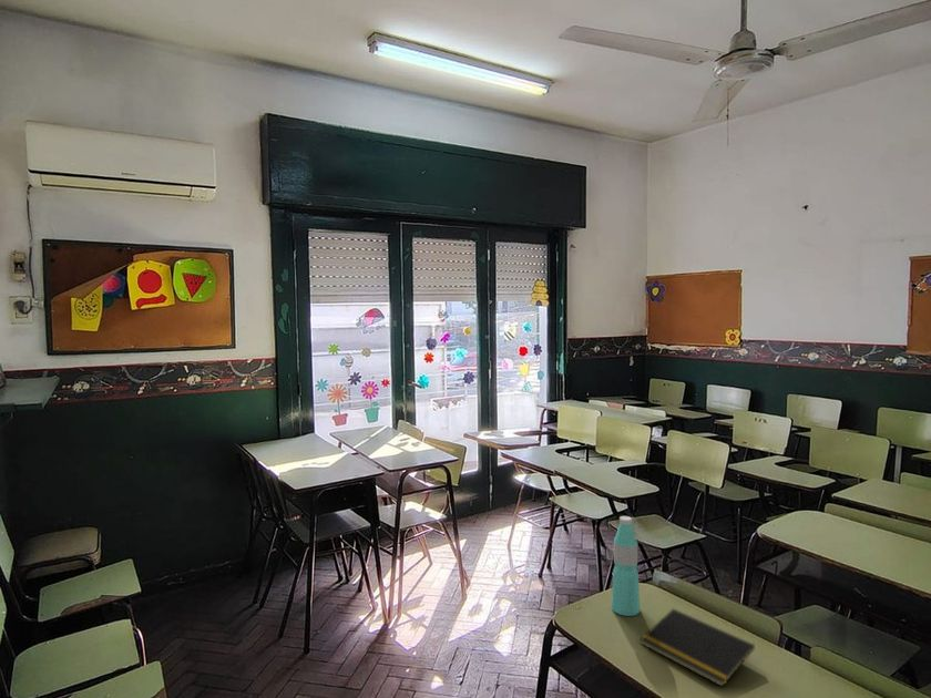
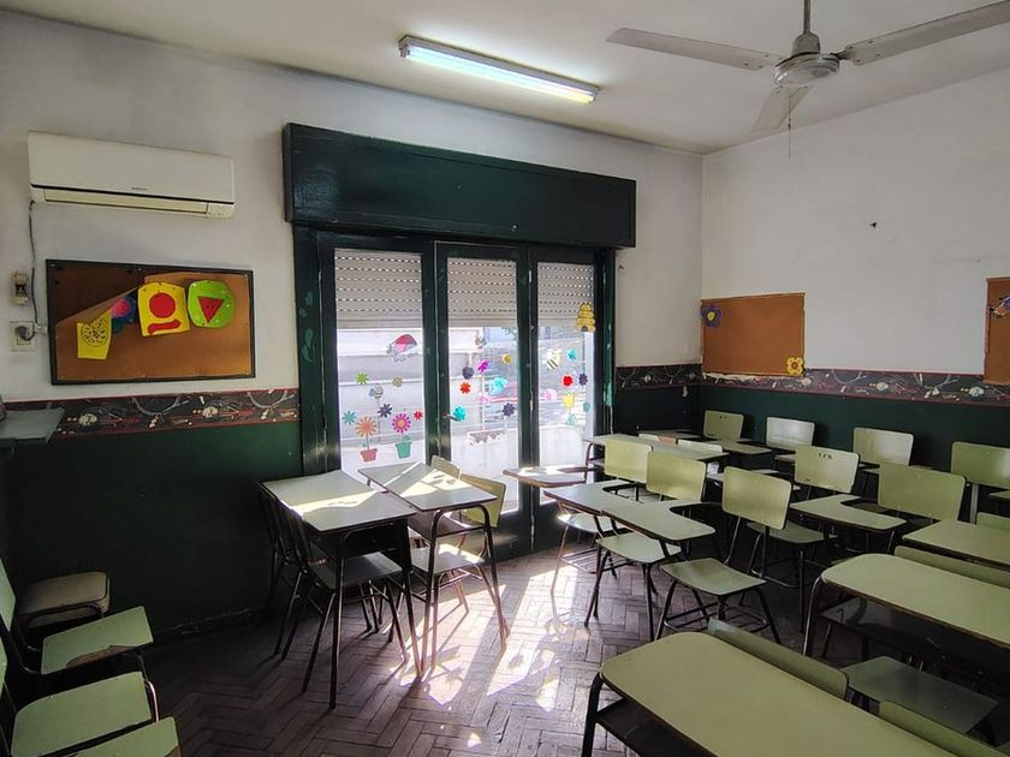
- notepad (695, 644)
- water bottle (625, 563)
